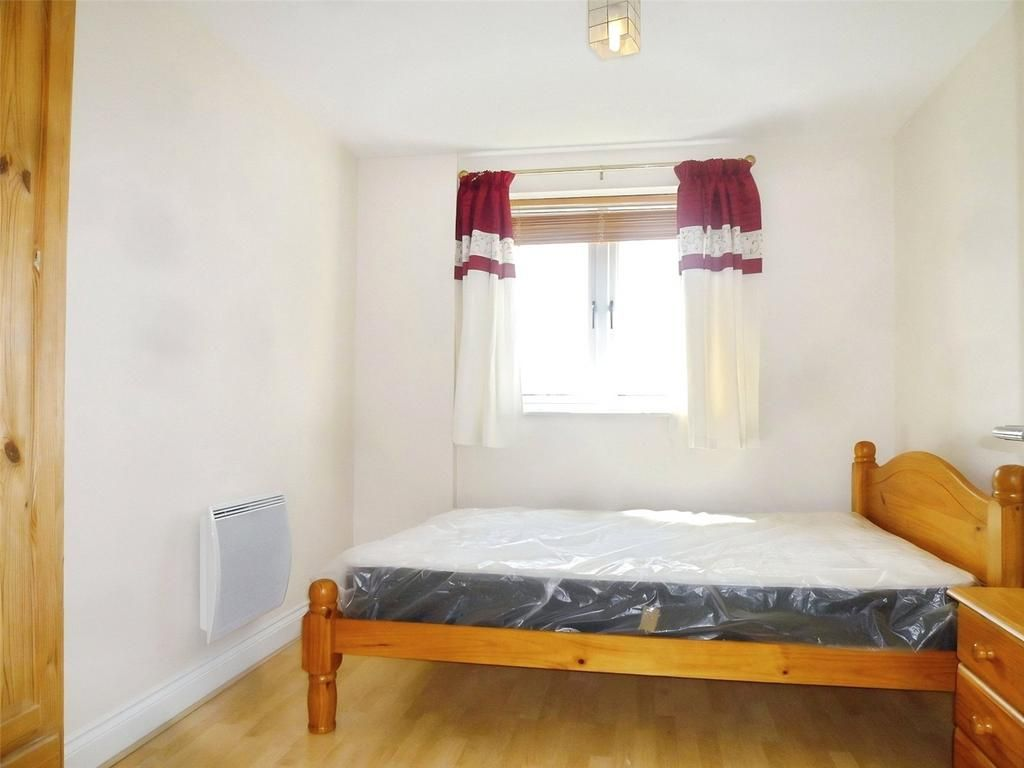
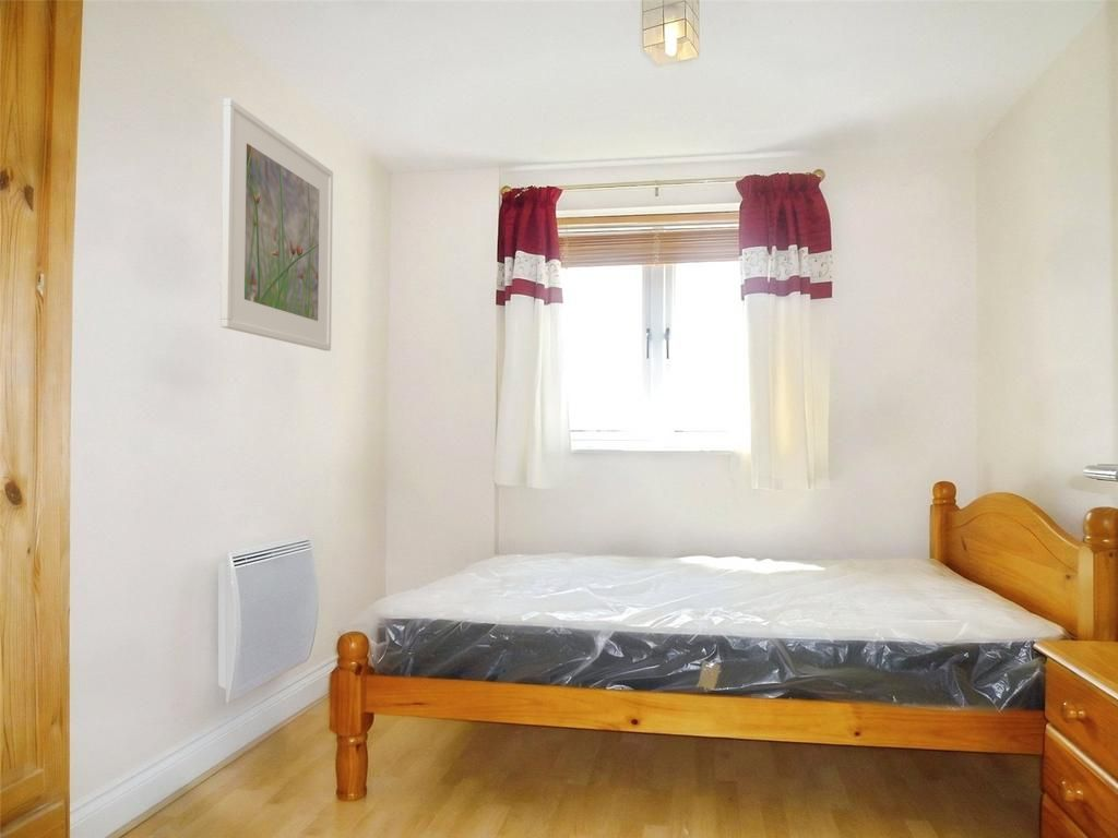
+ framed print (283, 239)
